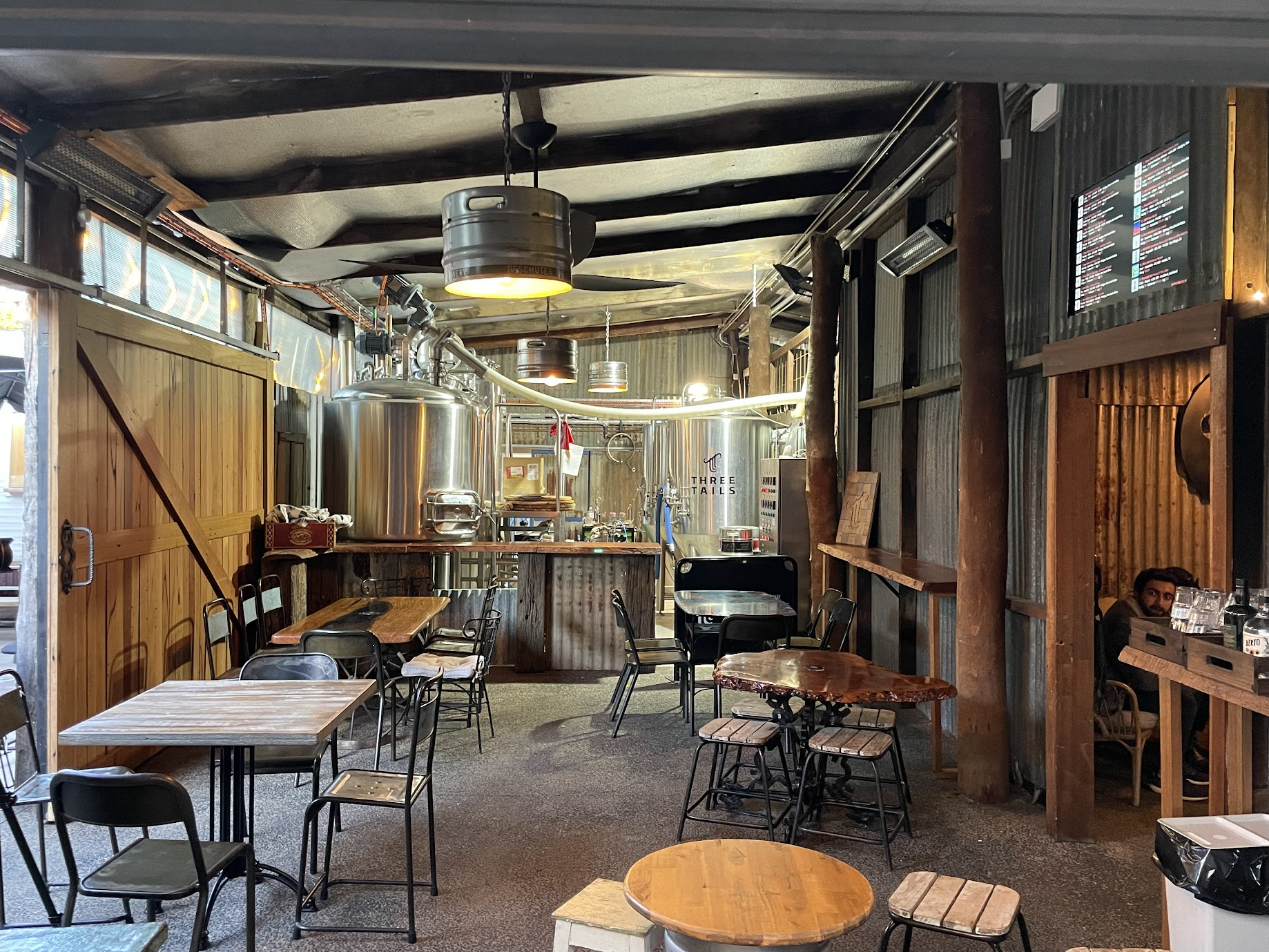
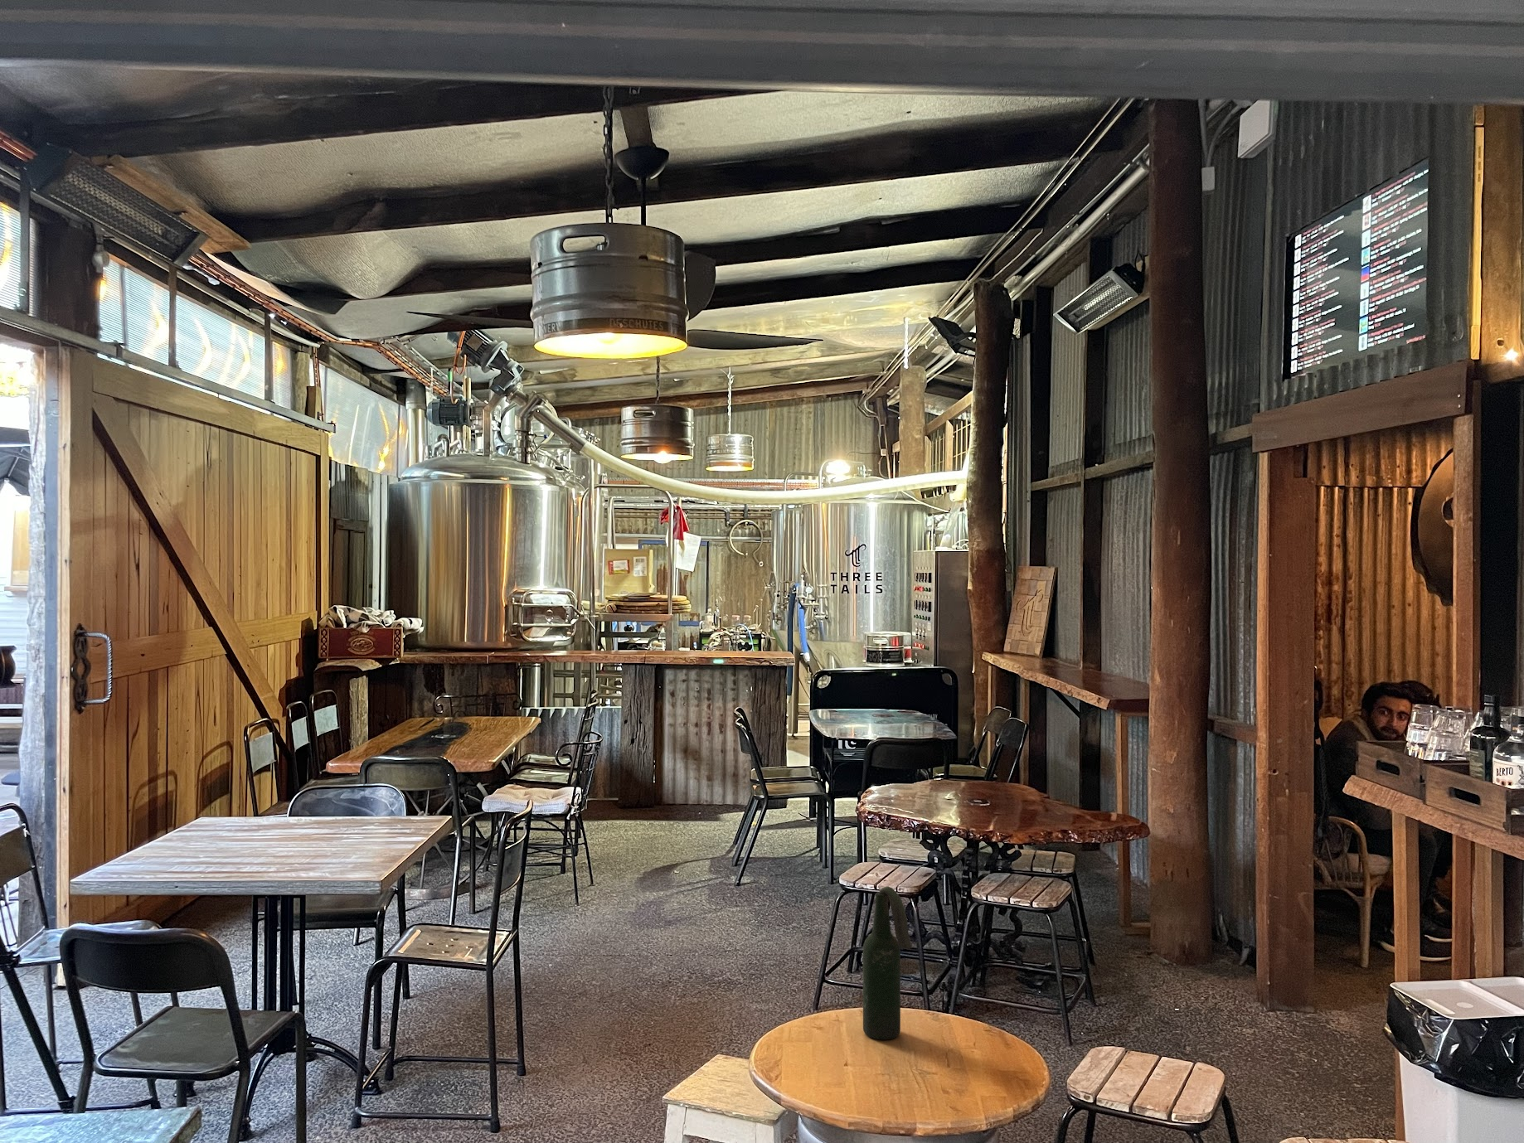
+ beer bottle (887, 961)
